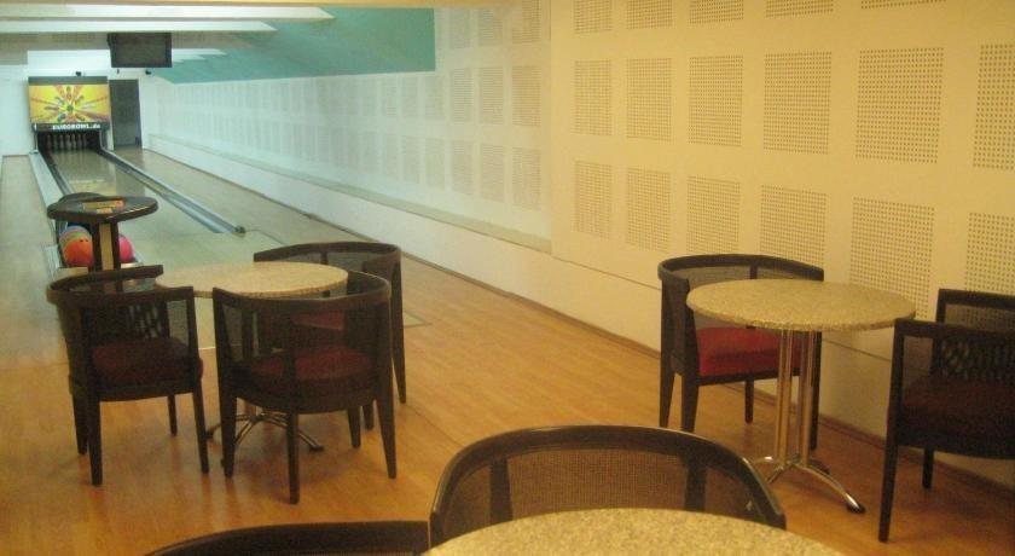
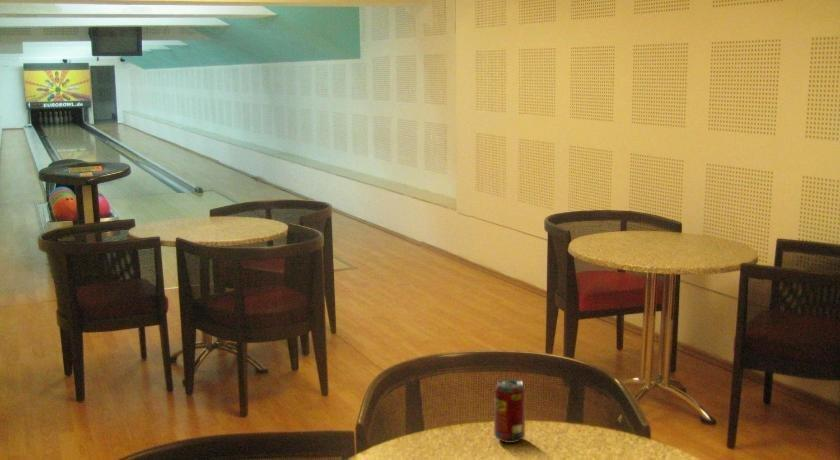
+ beverage can (509, 410)
